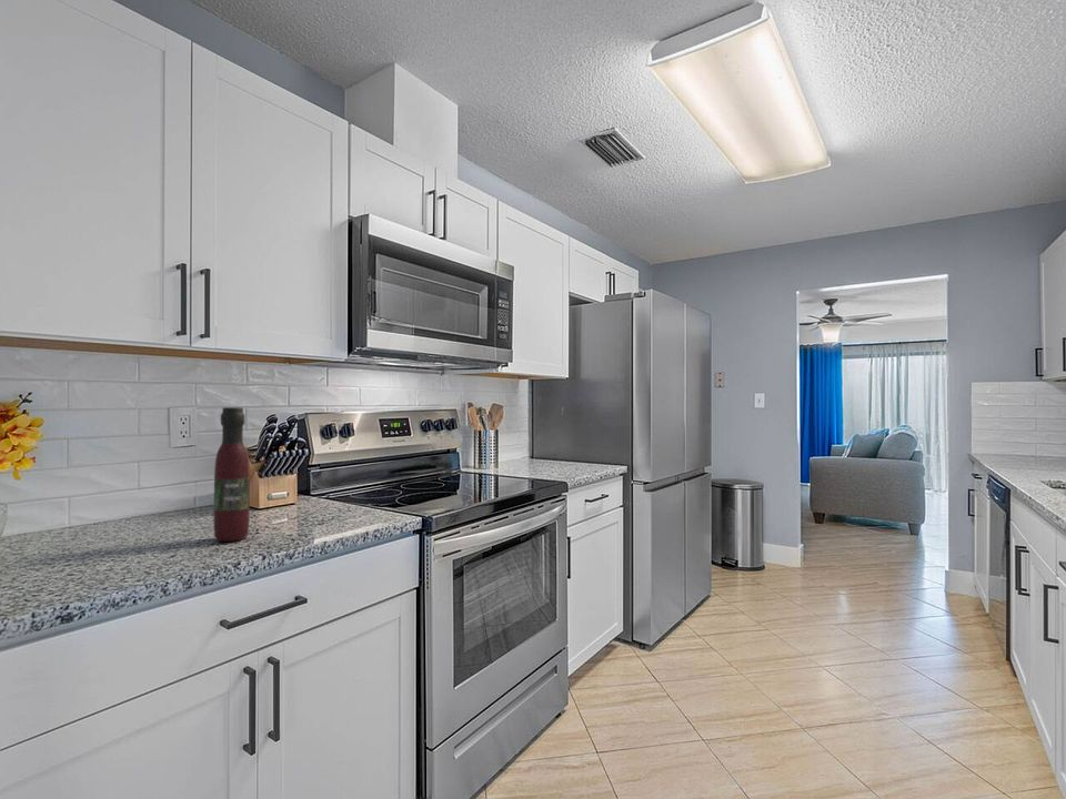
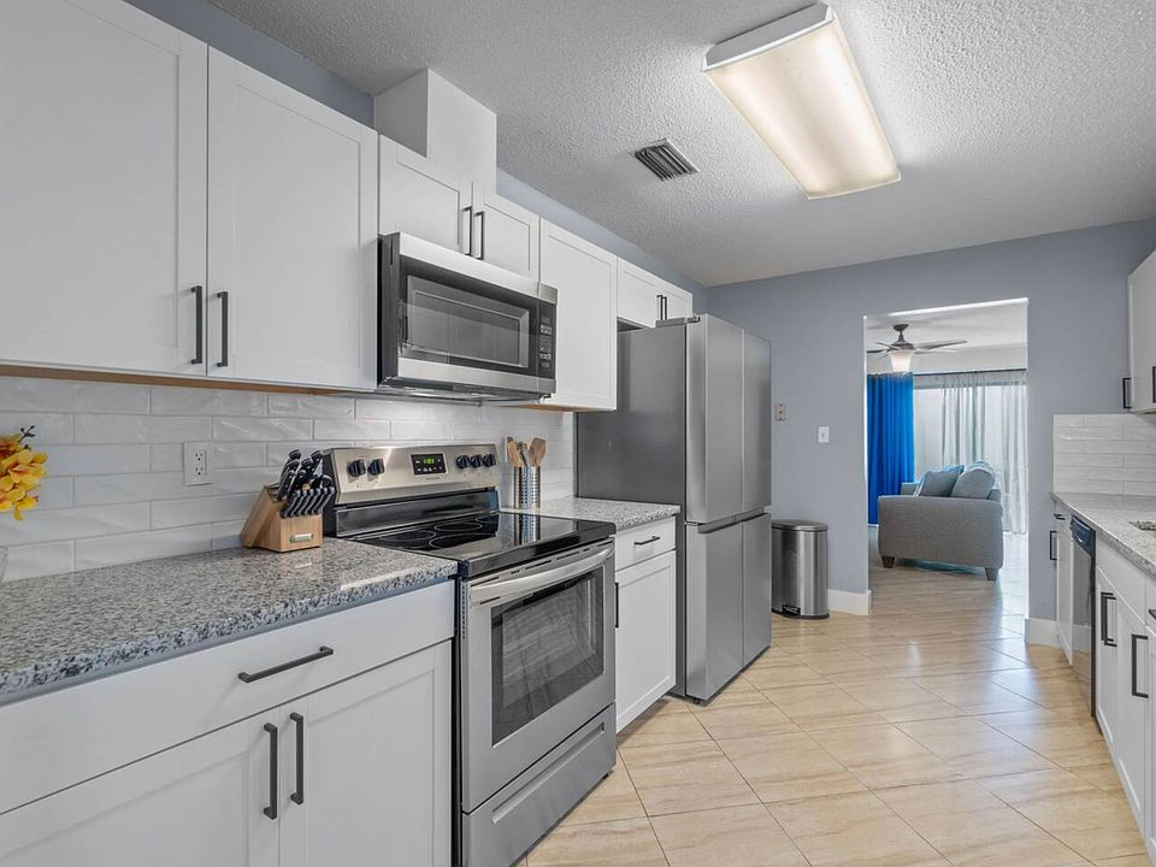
- wine bottle (232, 473)
